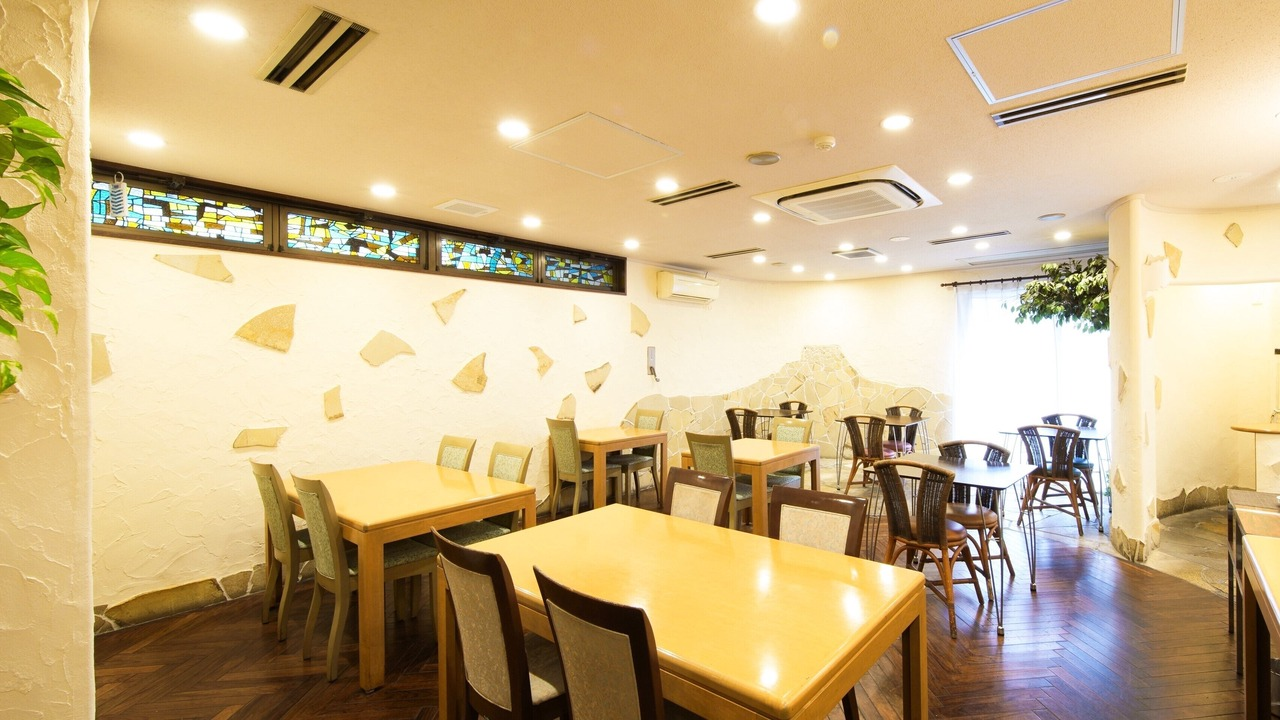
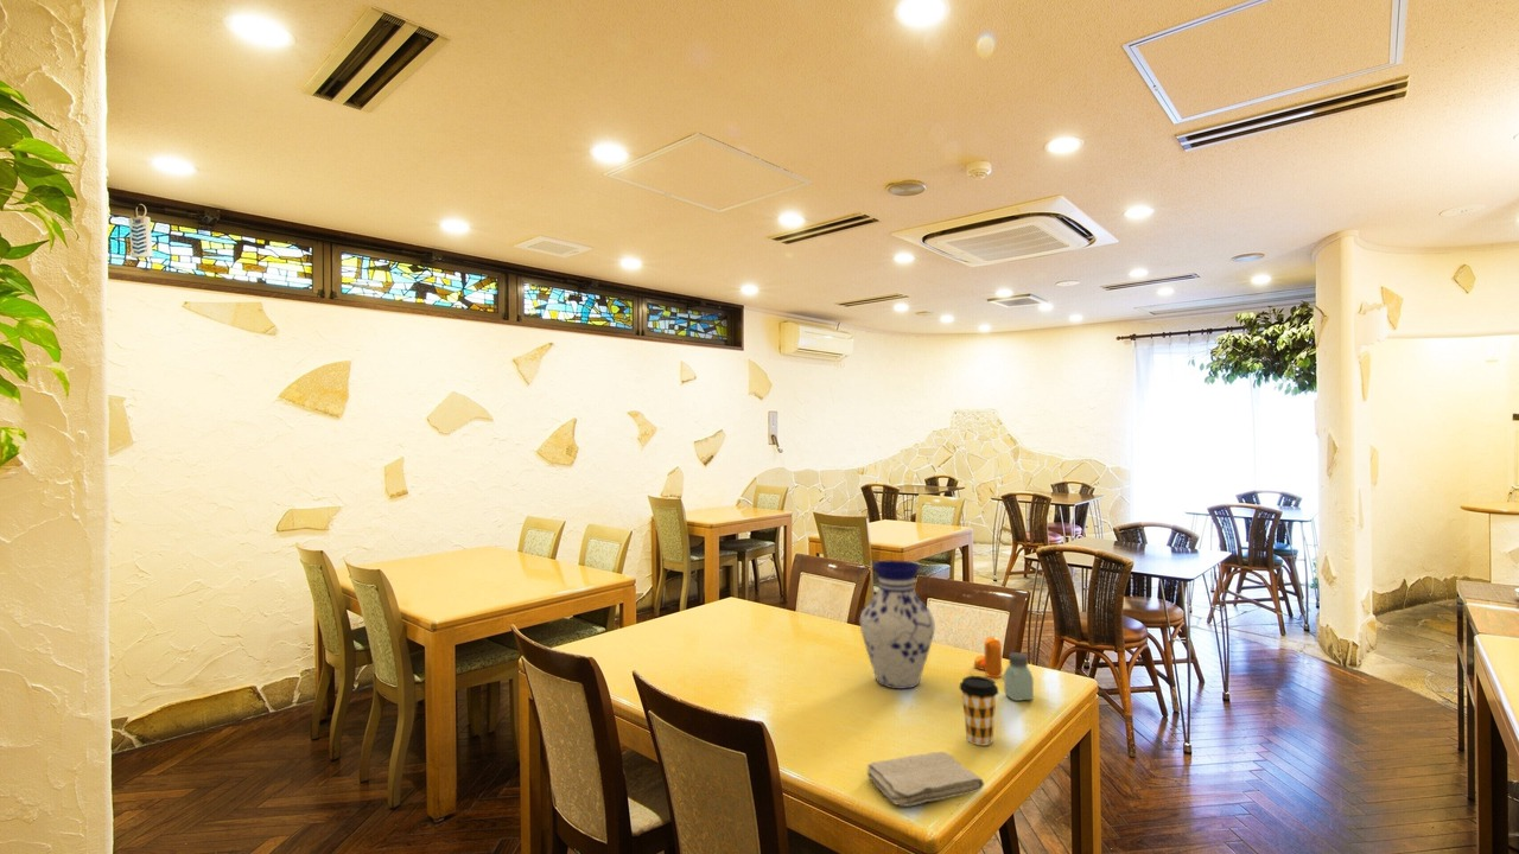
+ saltshaker (1018, 675)
+ vase (896, 623)
+ washcloth (922, 776)
+ pepper shaker (987, 651)
+ coffee cup (979, 710)
